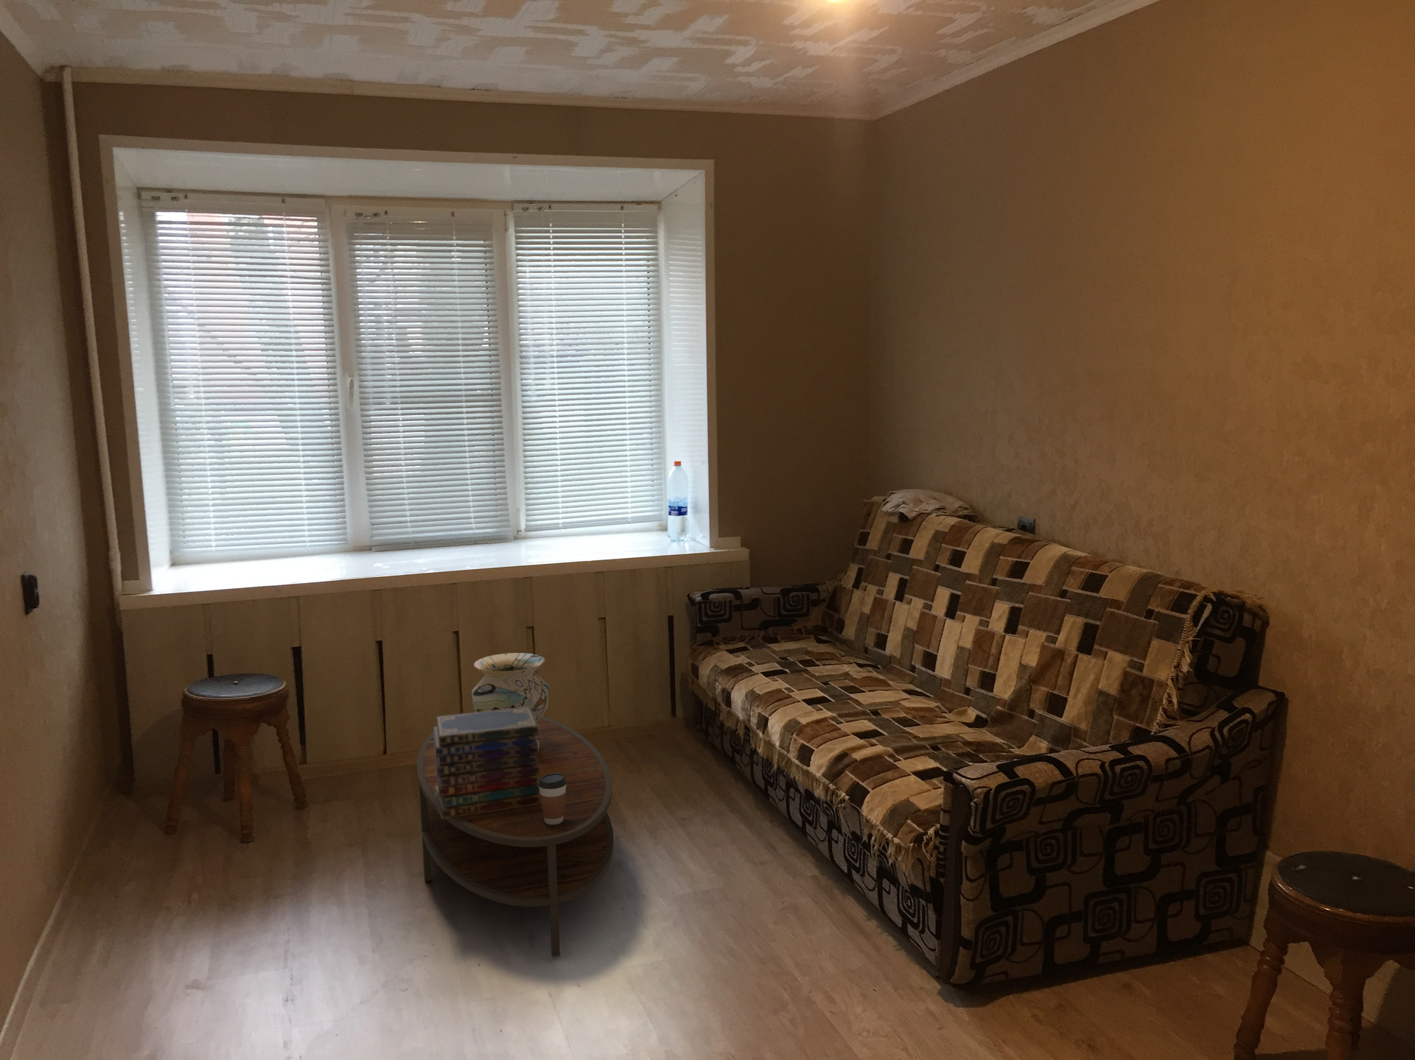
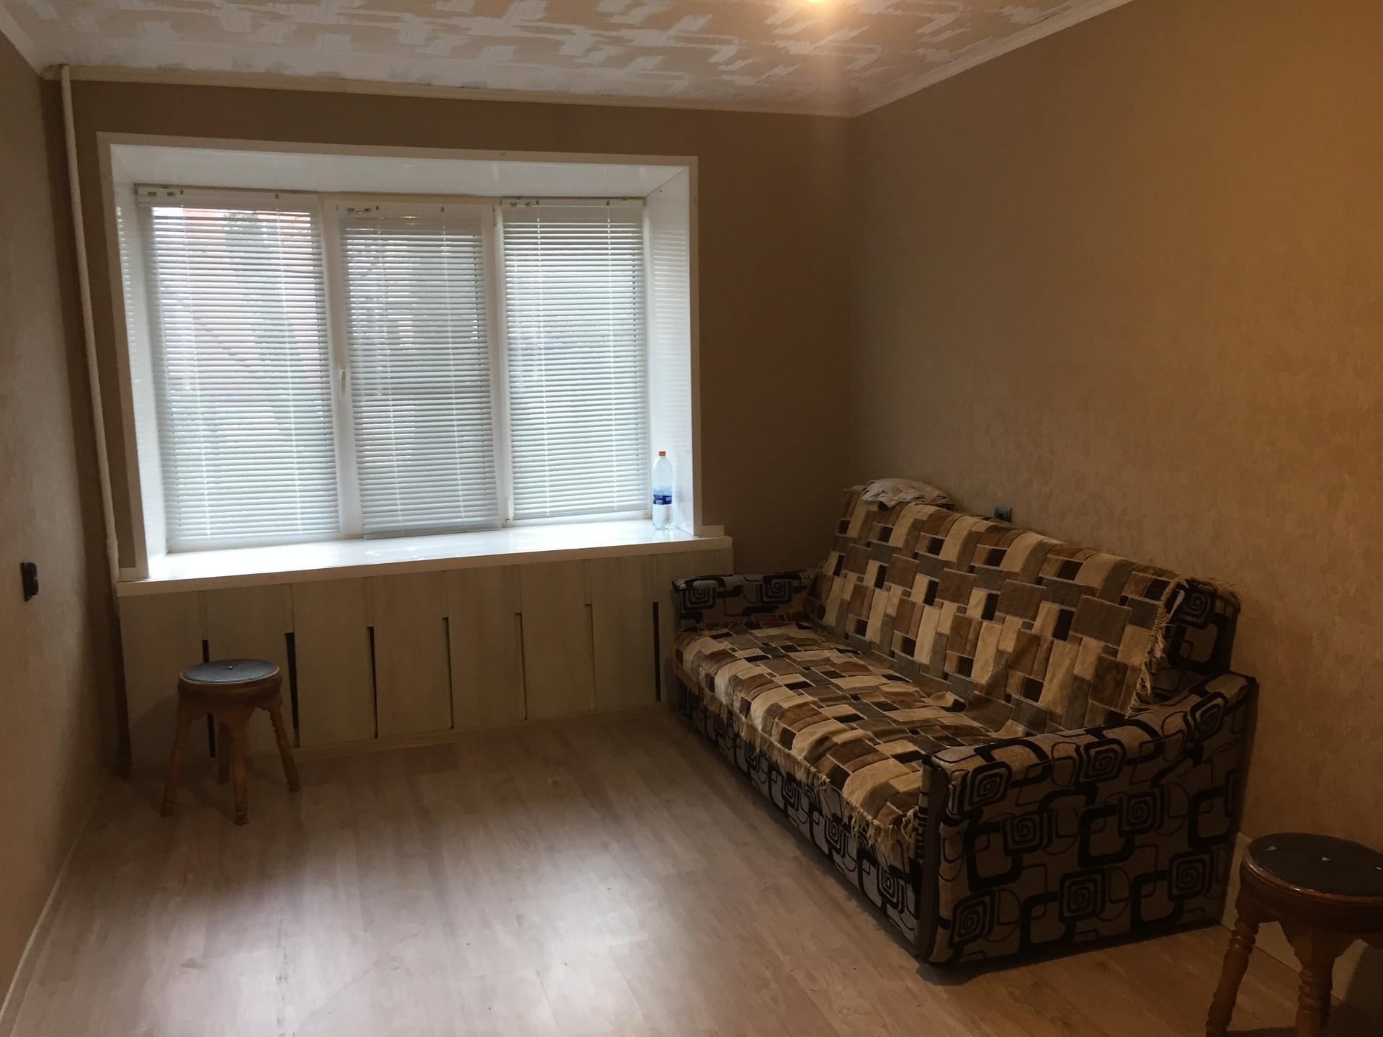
- book stack (487, 759)
- coffee cup (553, 798)
- coffee table (514, 814)
- decorative vase (510, 705)
